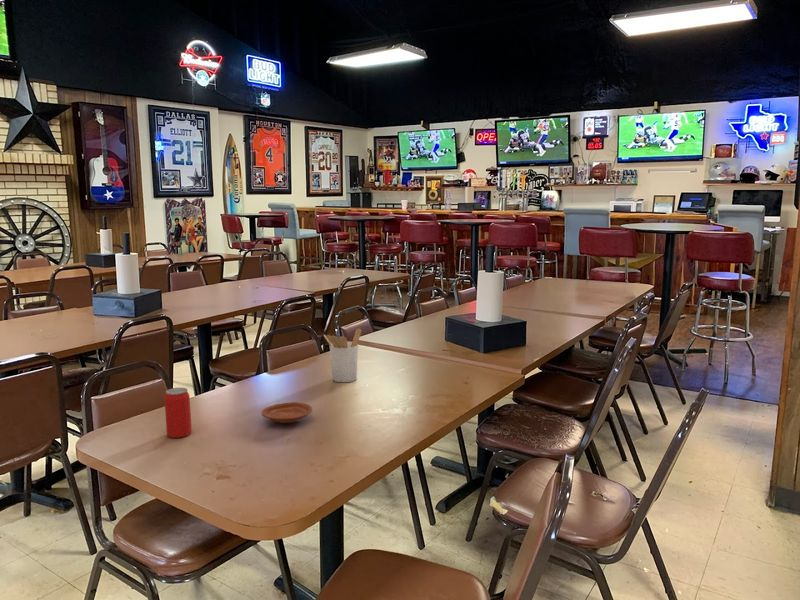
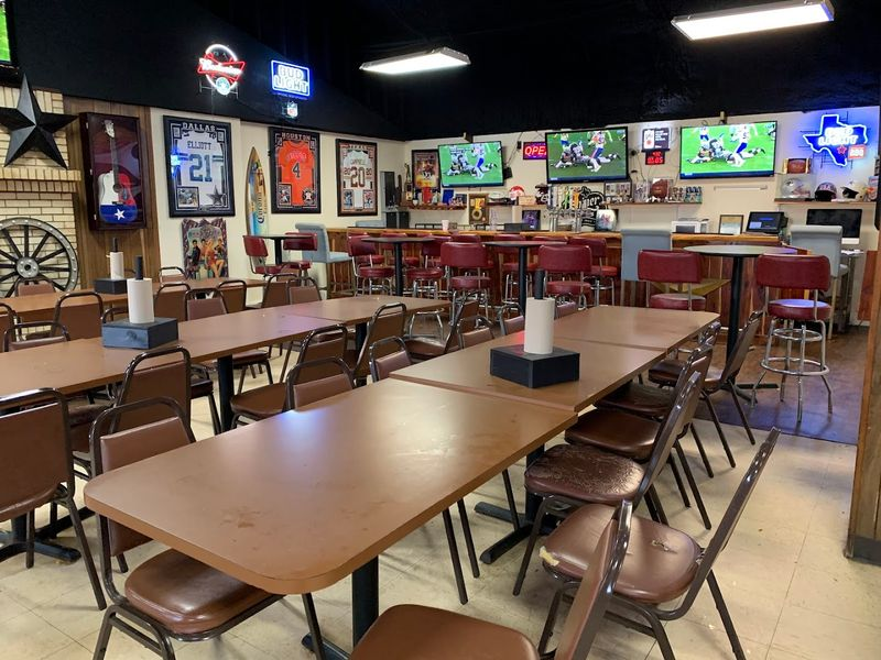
- utensil holder (341, 355)
- plate (287, 415)
- beverage can (178, 412)
